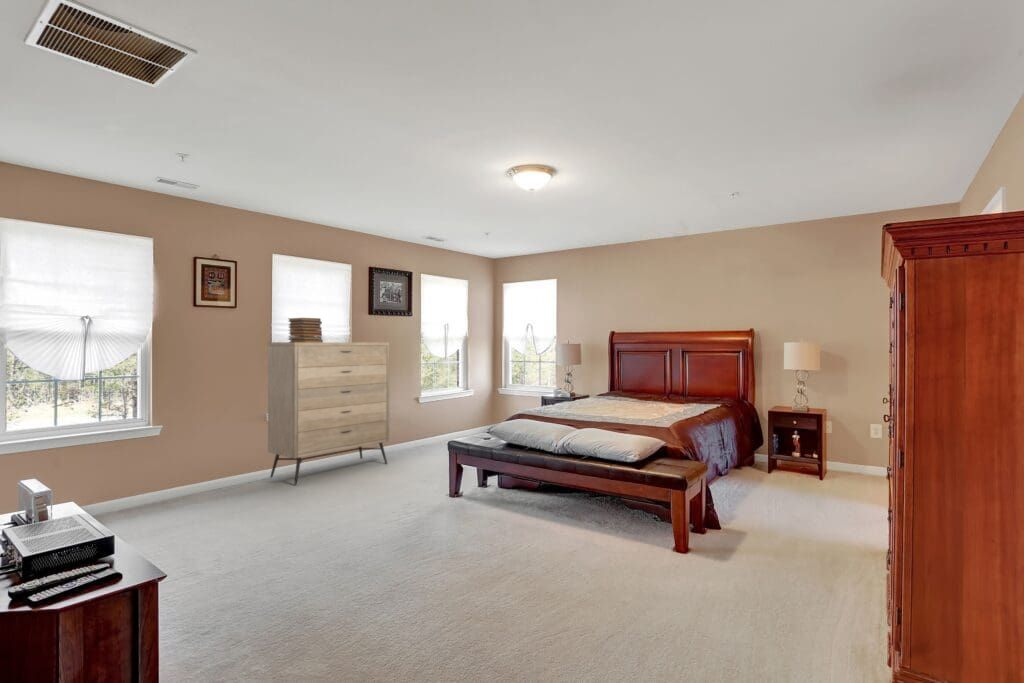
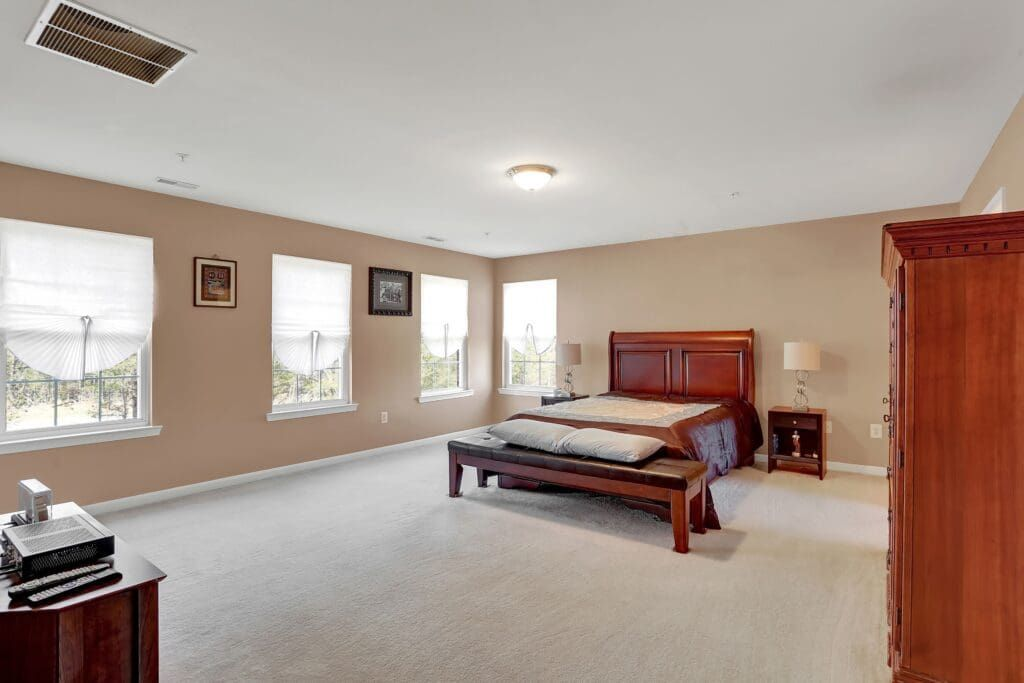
- book stack (304, 330)
- dresser (331, 406)
